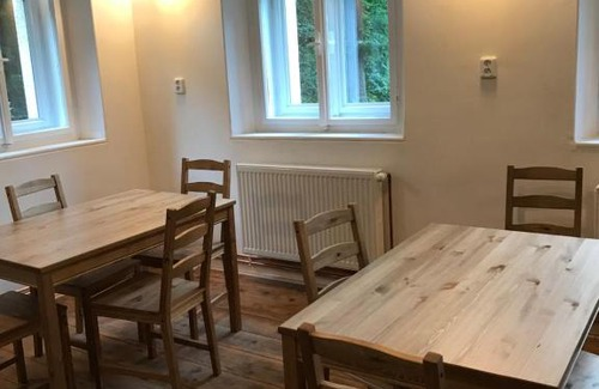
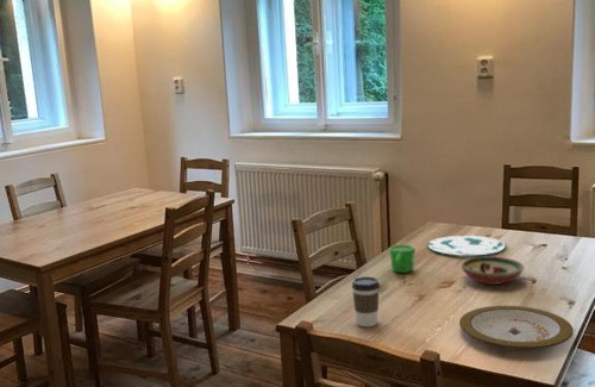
+ mug (401, 260)
+ plate (514, 329)
+ coffee cup (365, 301)
+ plate (465, 242)
+ decorative bowl (491, 271)
